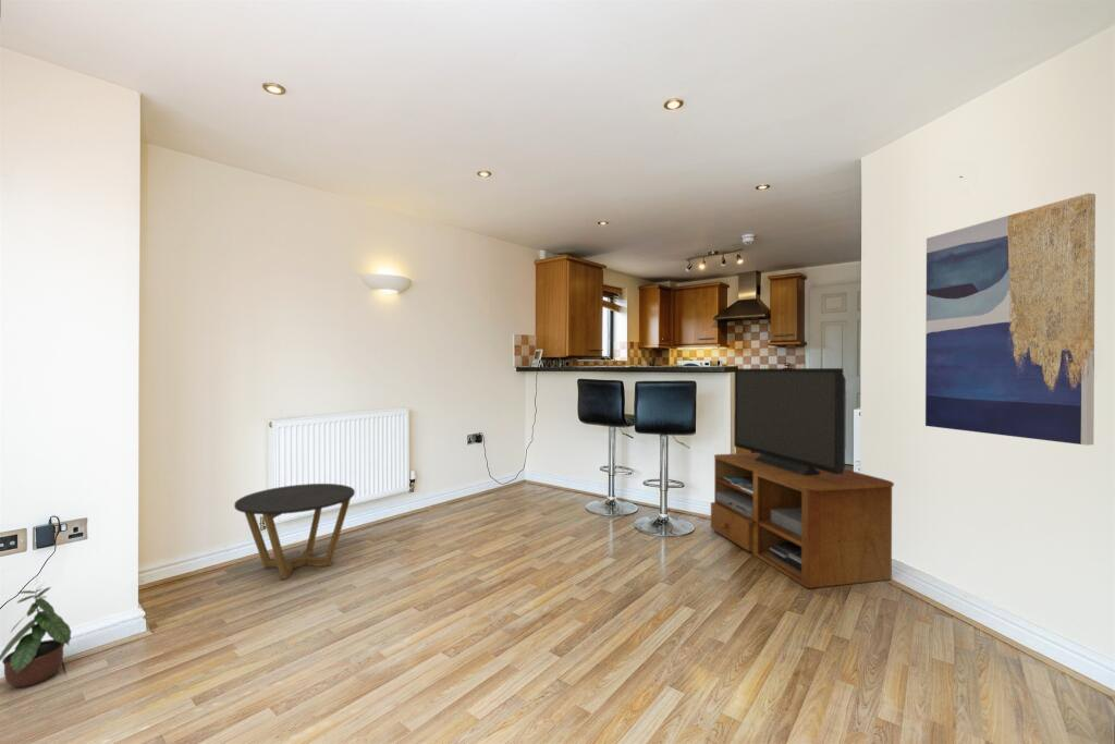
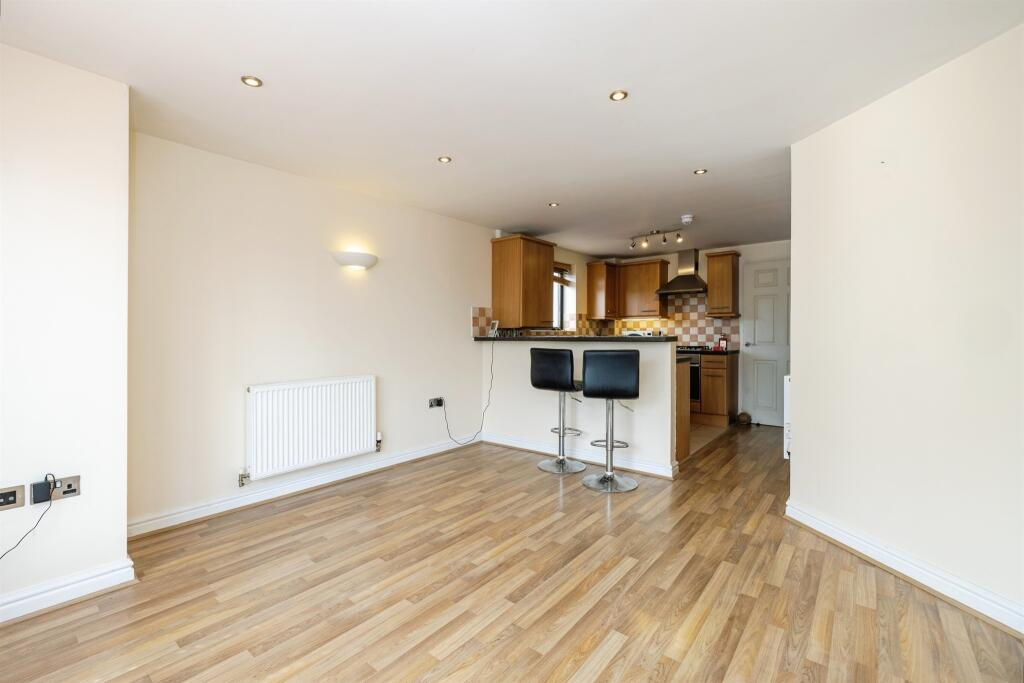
- tv stand (786, 460)
- wall art (997, 326)
- side table (309, 534)
- potted plant (37, 631)
